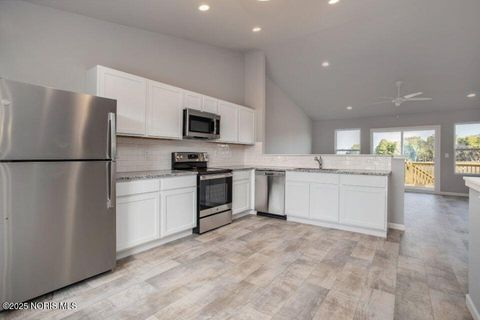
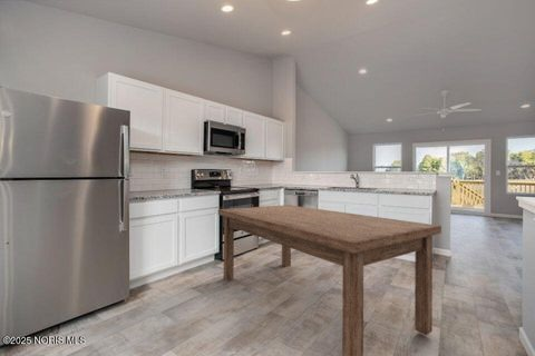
+ dining table (308, 254)
